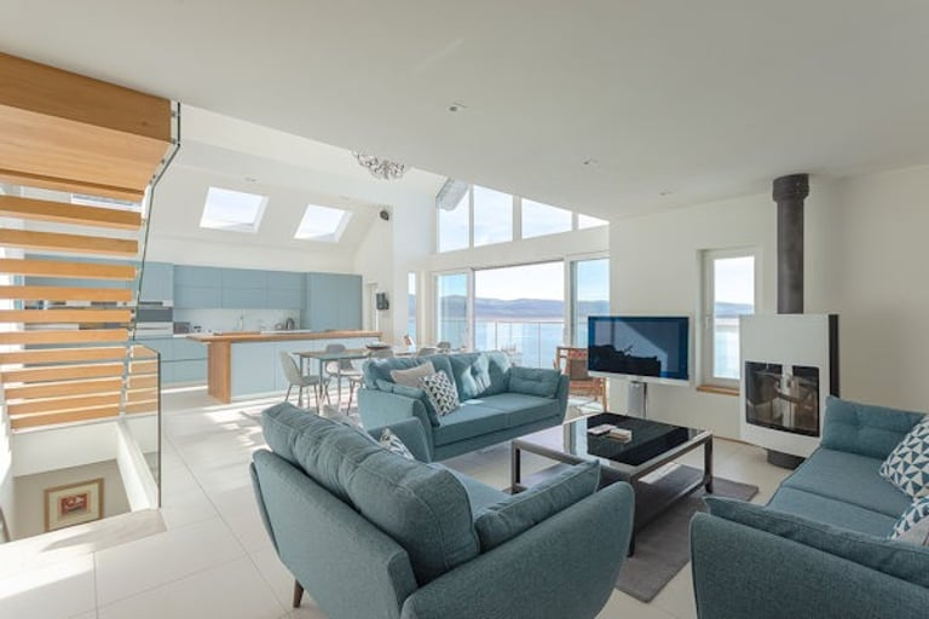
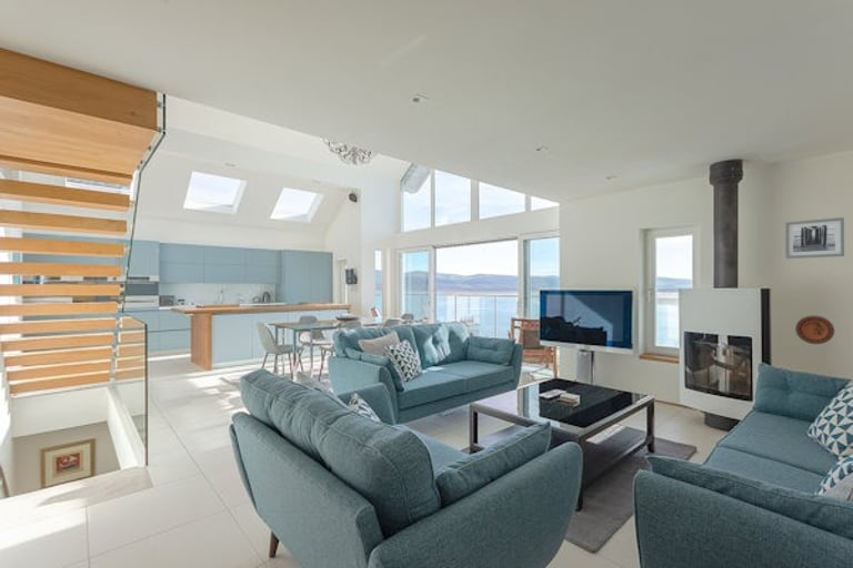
+ decorative plate (814, 329)
+ wall art (813, 239)
